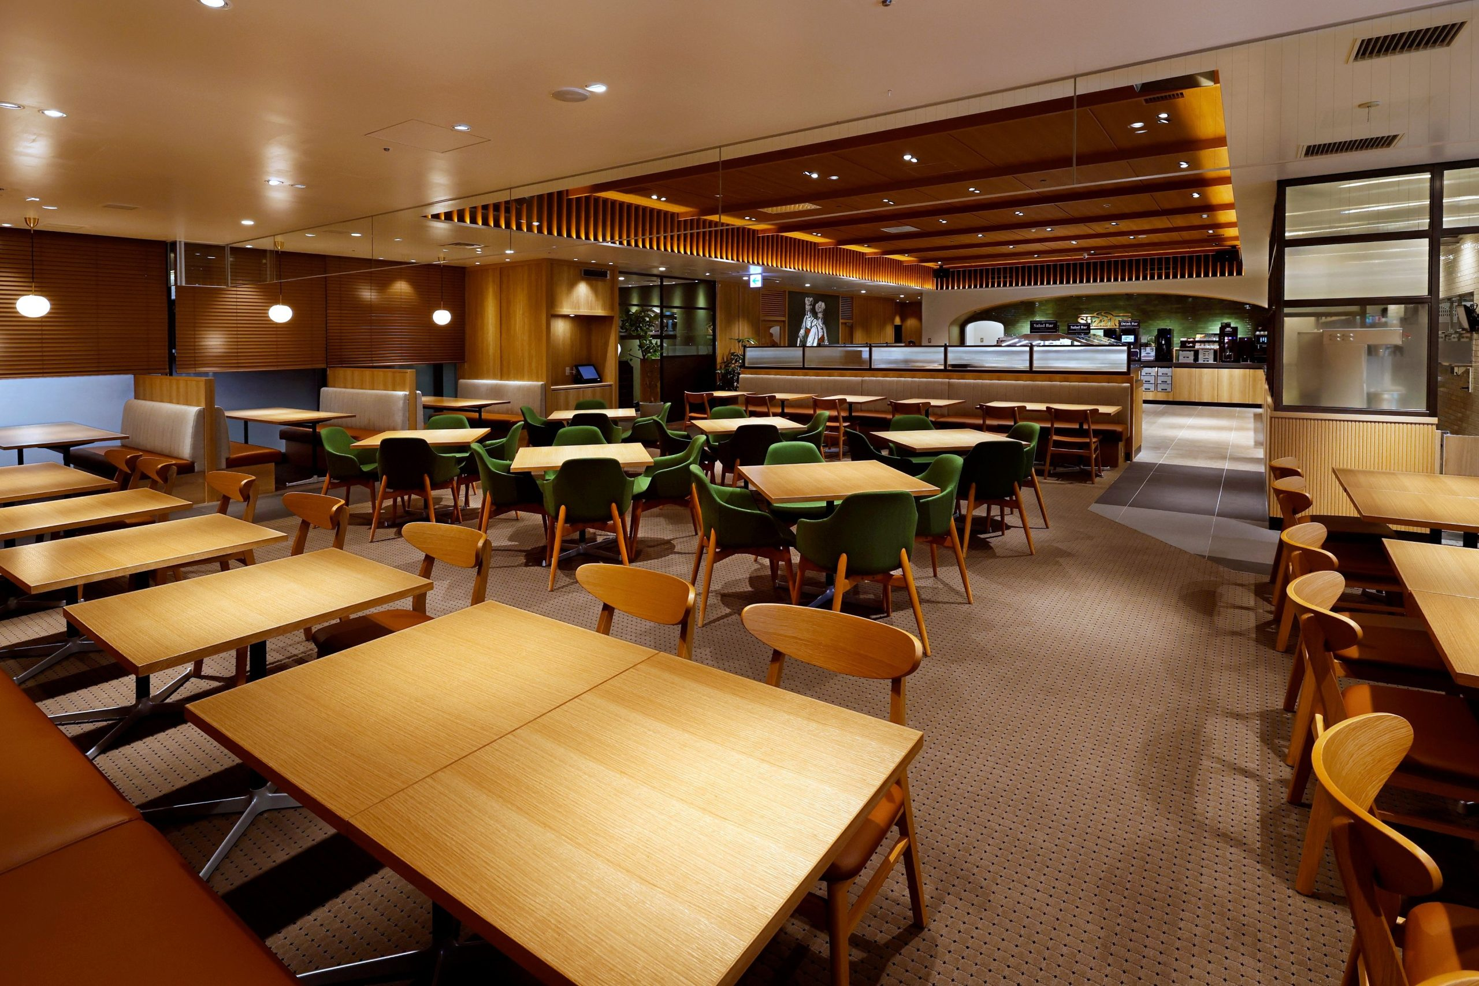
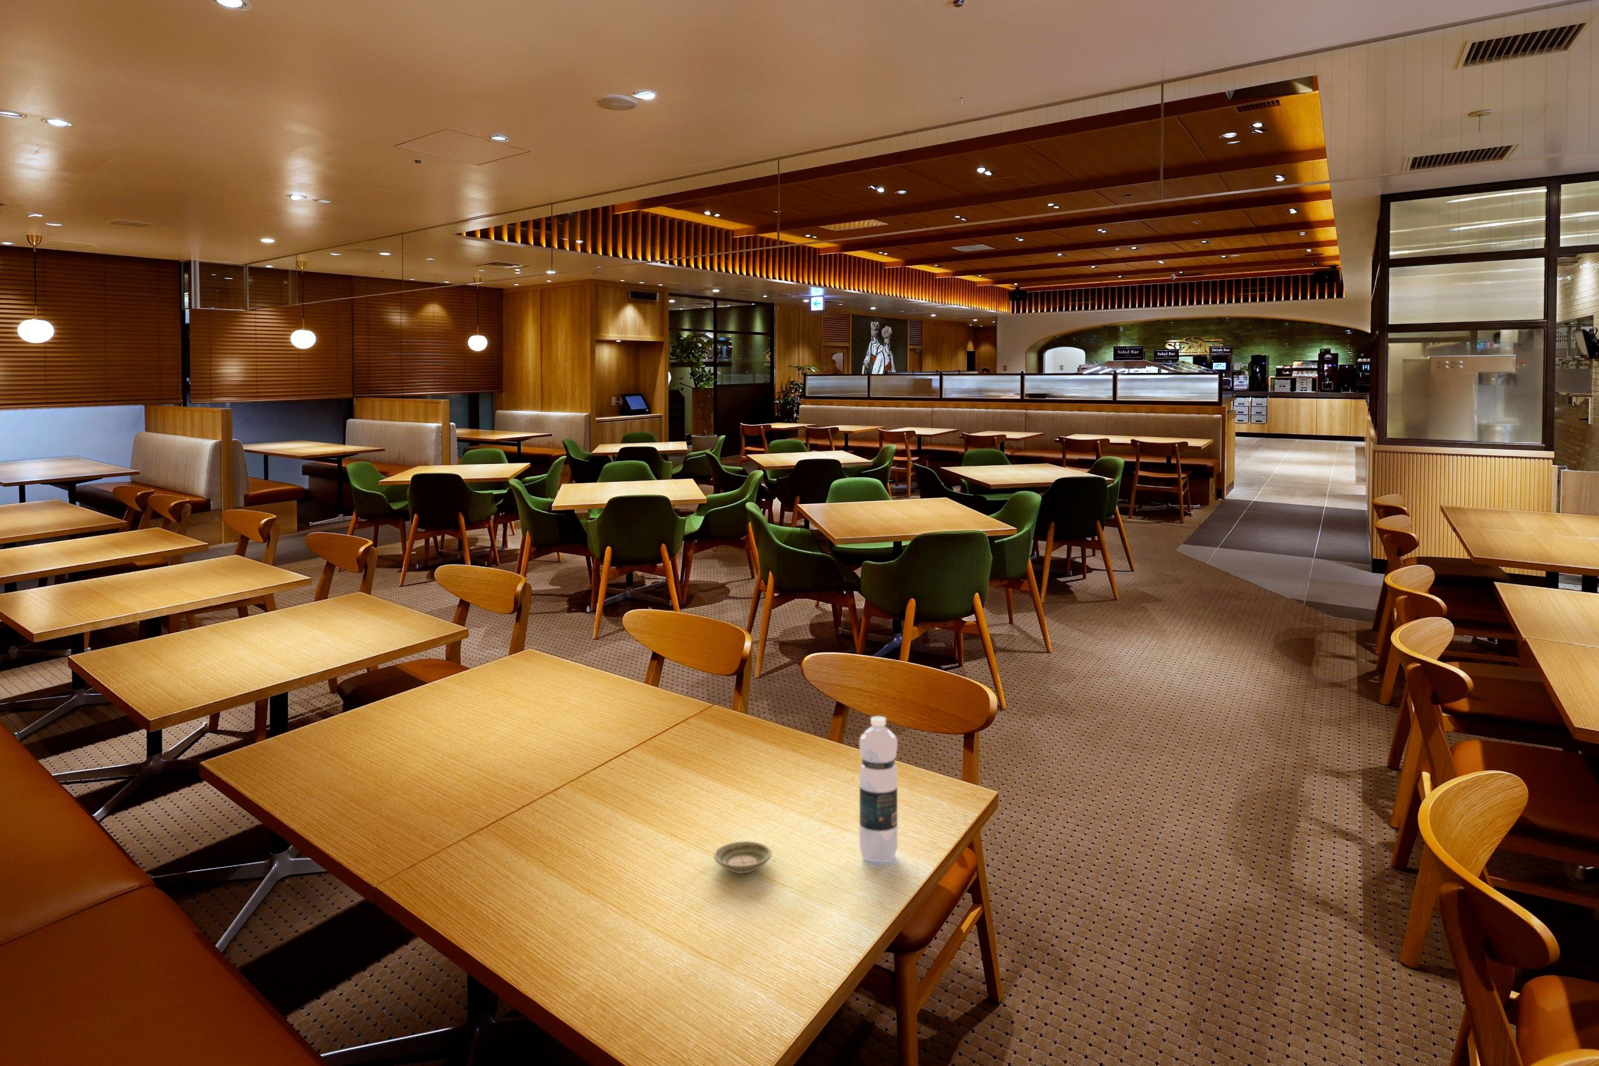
+ water bottle (878, 786)
+ saucer (742, 859)
